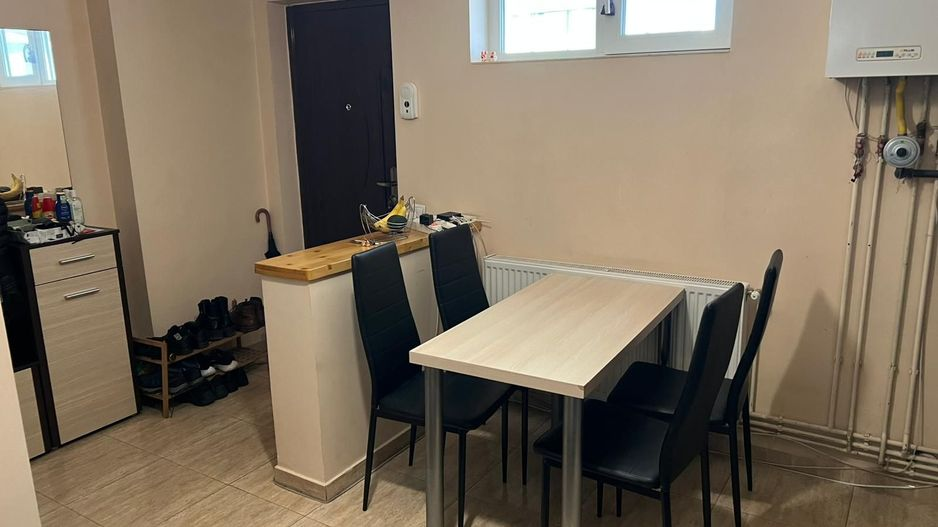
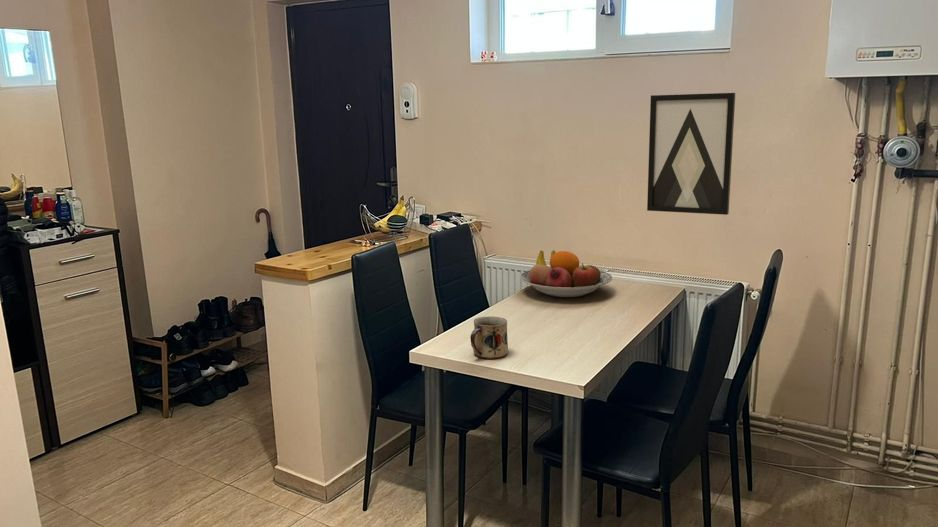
+ wall art (689, 154)
+ mug (489, 337)
+ fruit bowl (565, 272)
